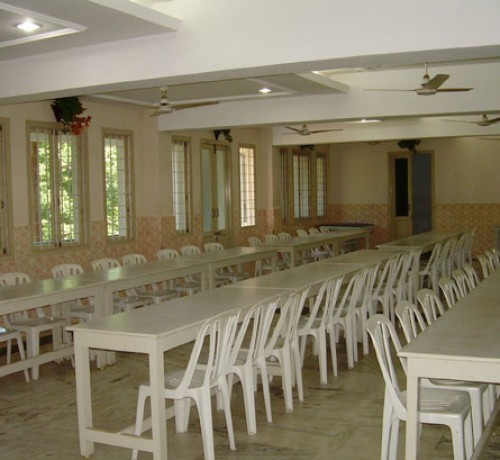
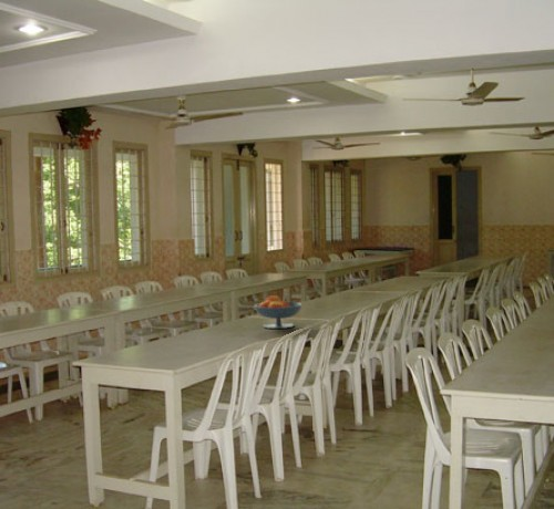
+ fruit bowl (278, 311)
